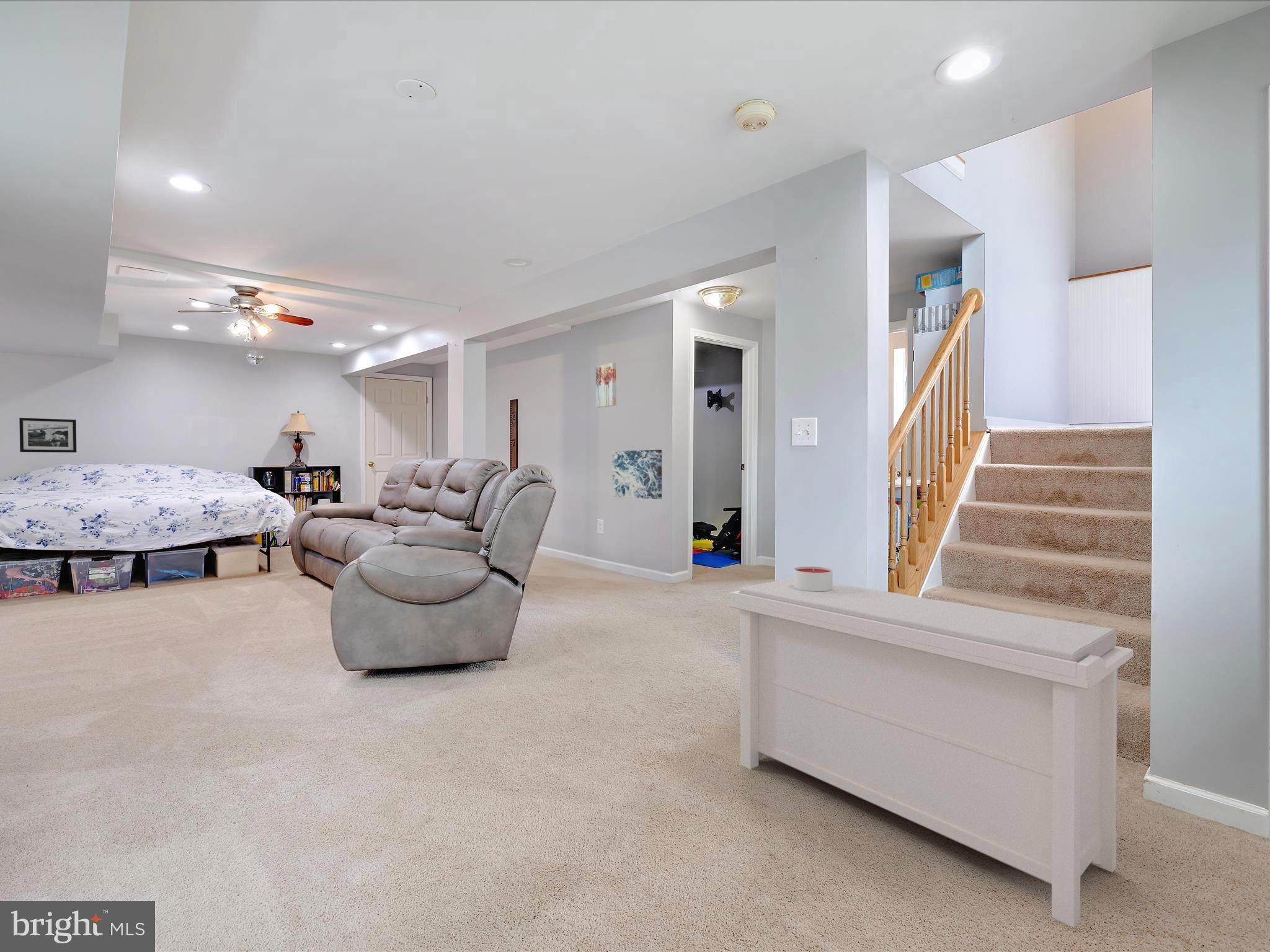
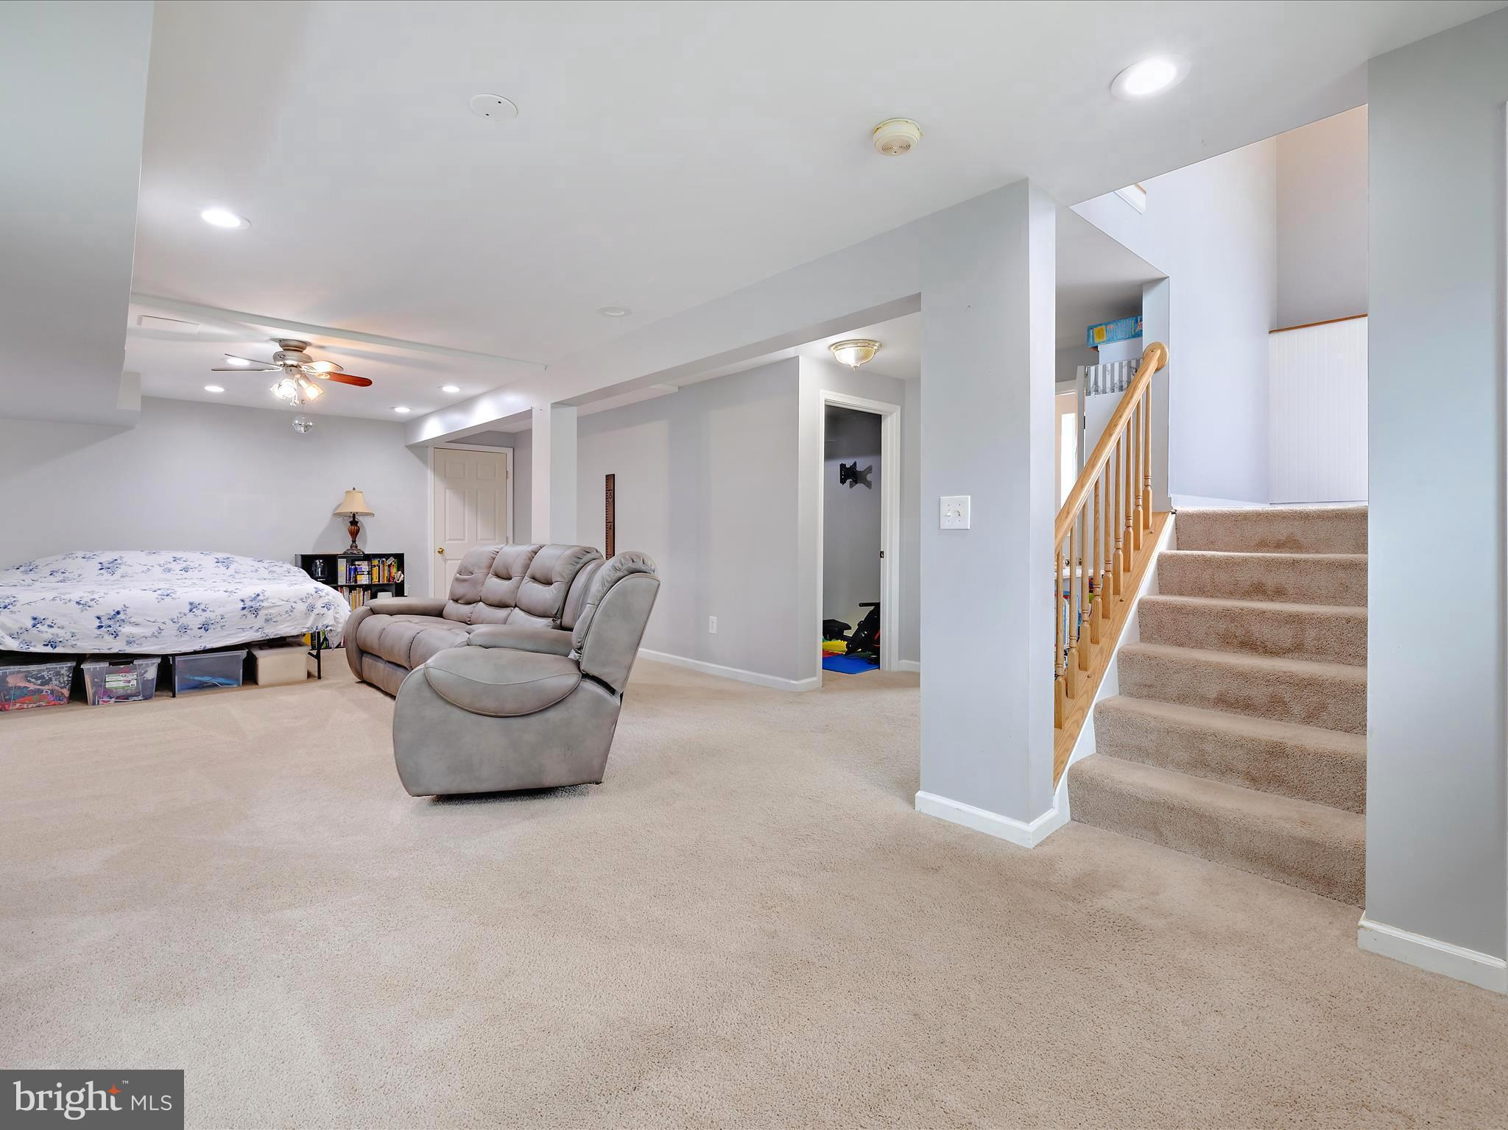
- candle (813, 577)
- picture frame (48, 435)
- wall art (636, 474)
- wall art (605, 385)
- bench (899, 707)
